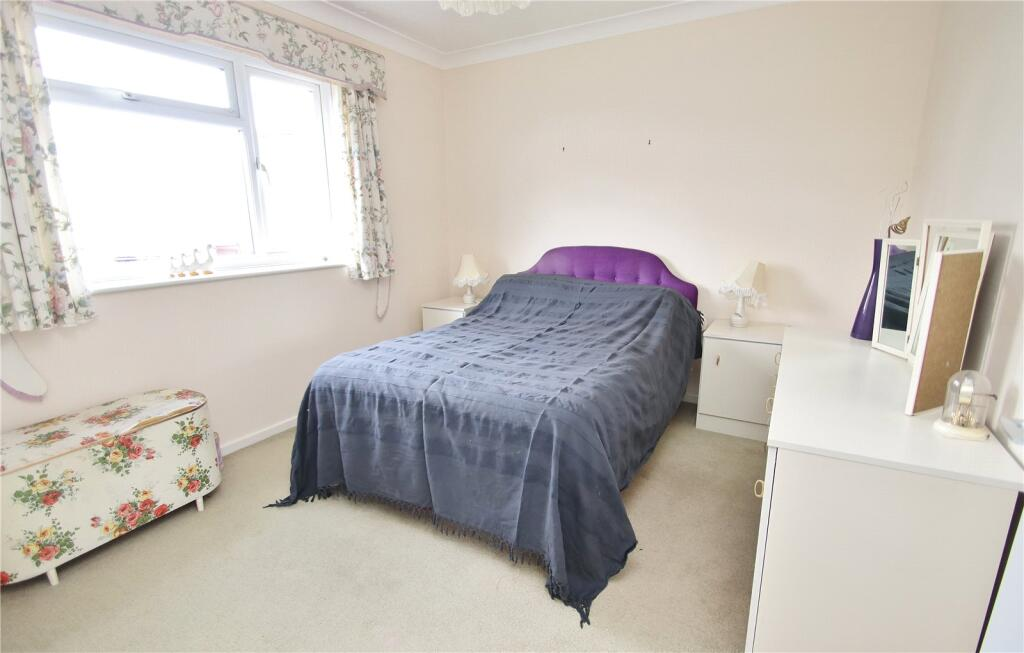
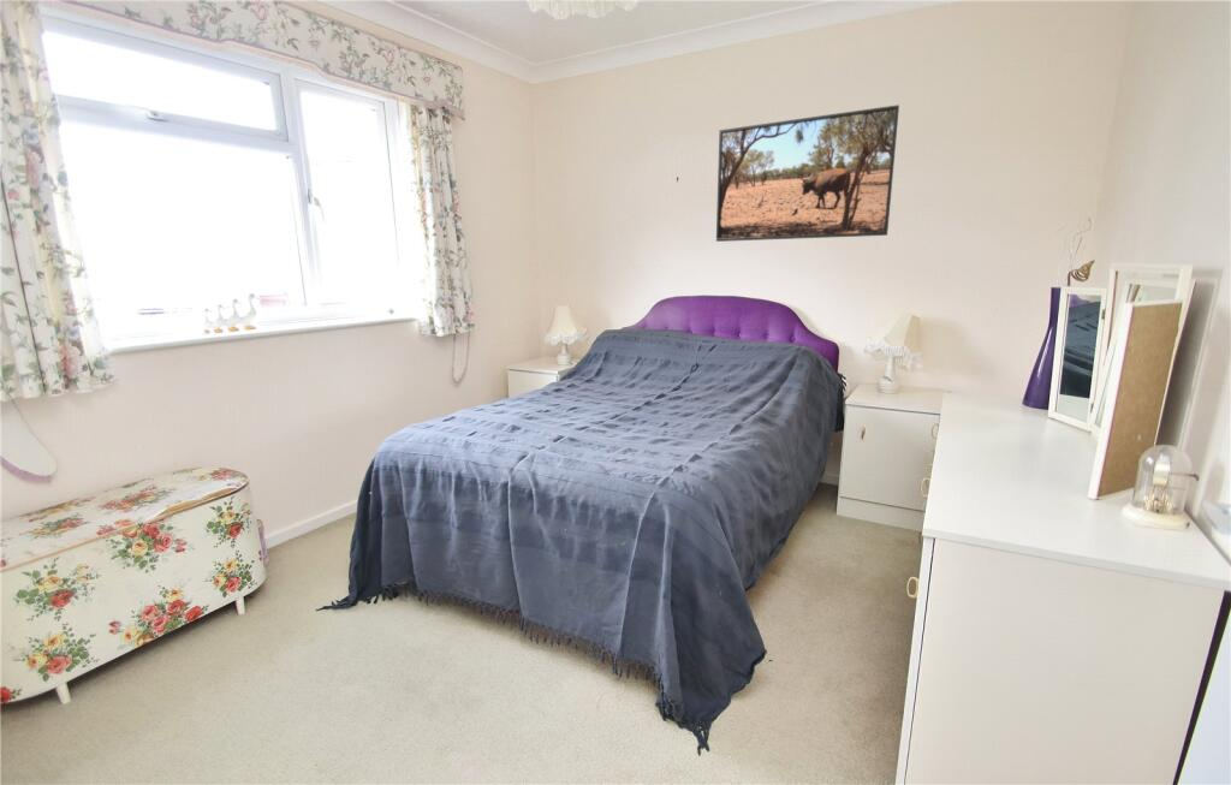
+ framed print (798, 179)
